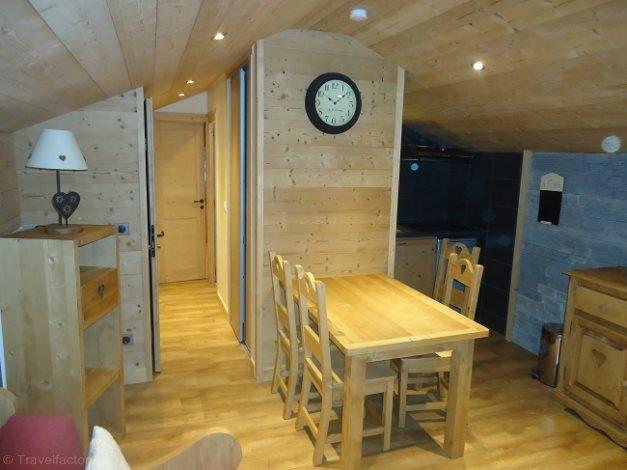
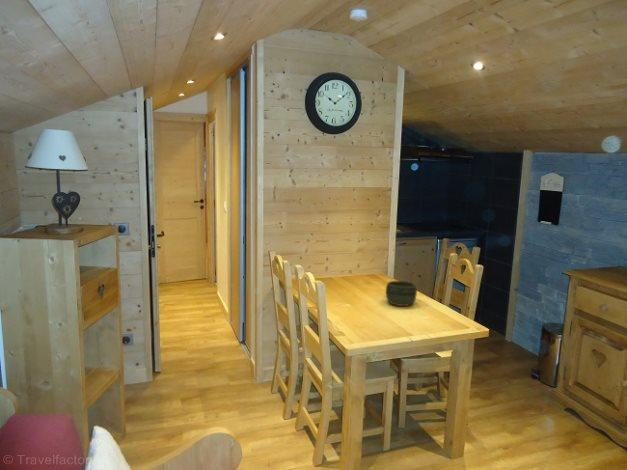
+ bowl (401, 293)
